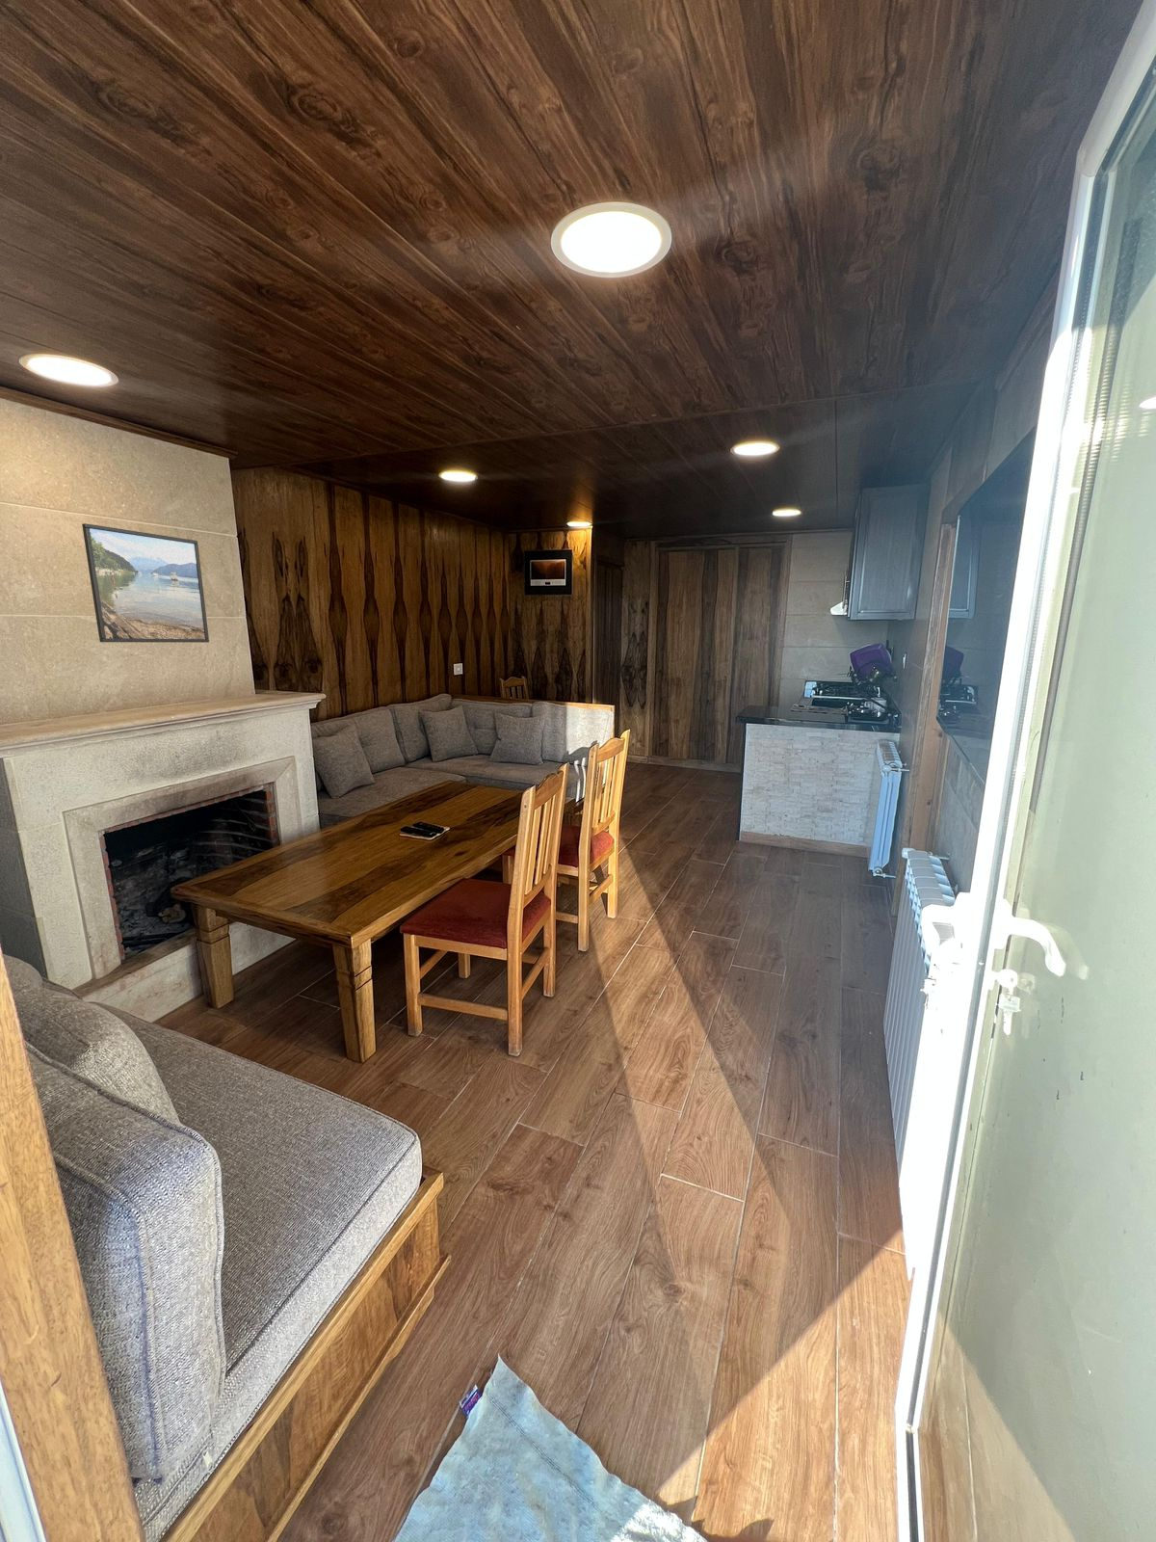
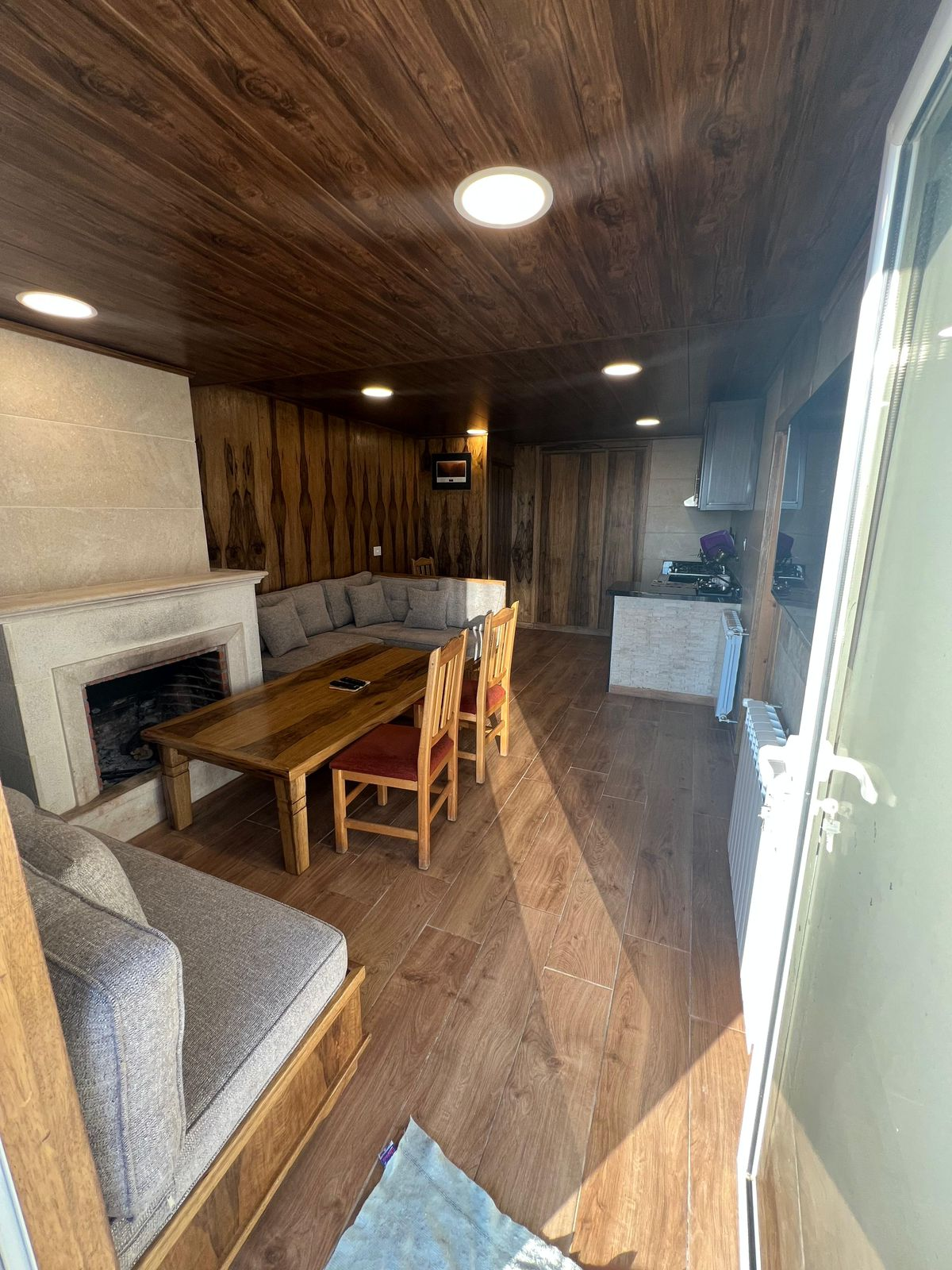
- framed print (152, 588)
